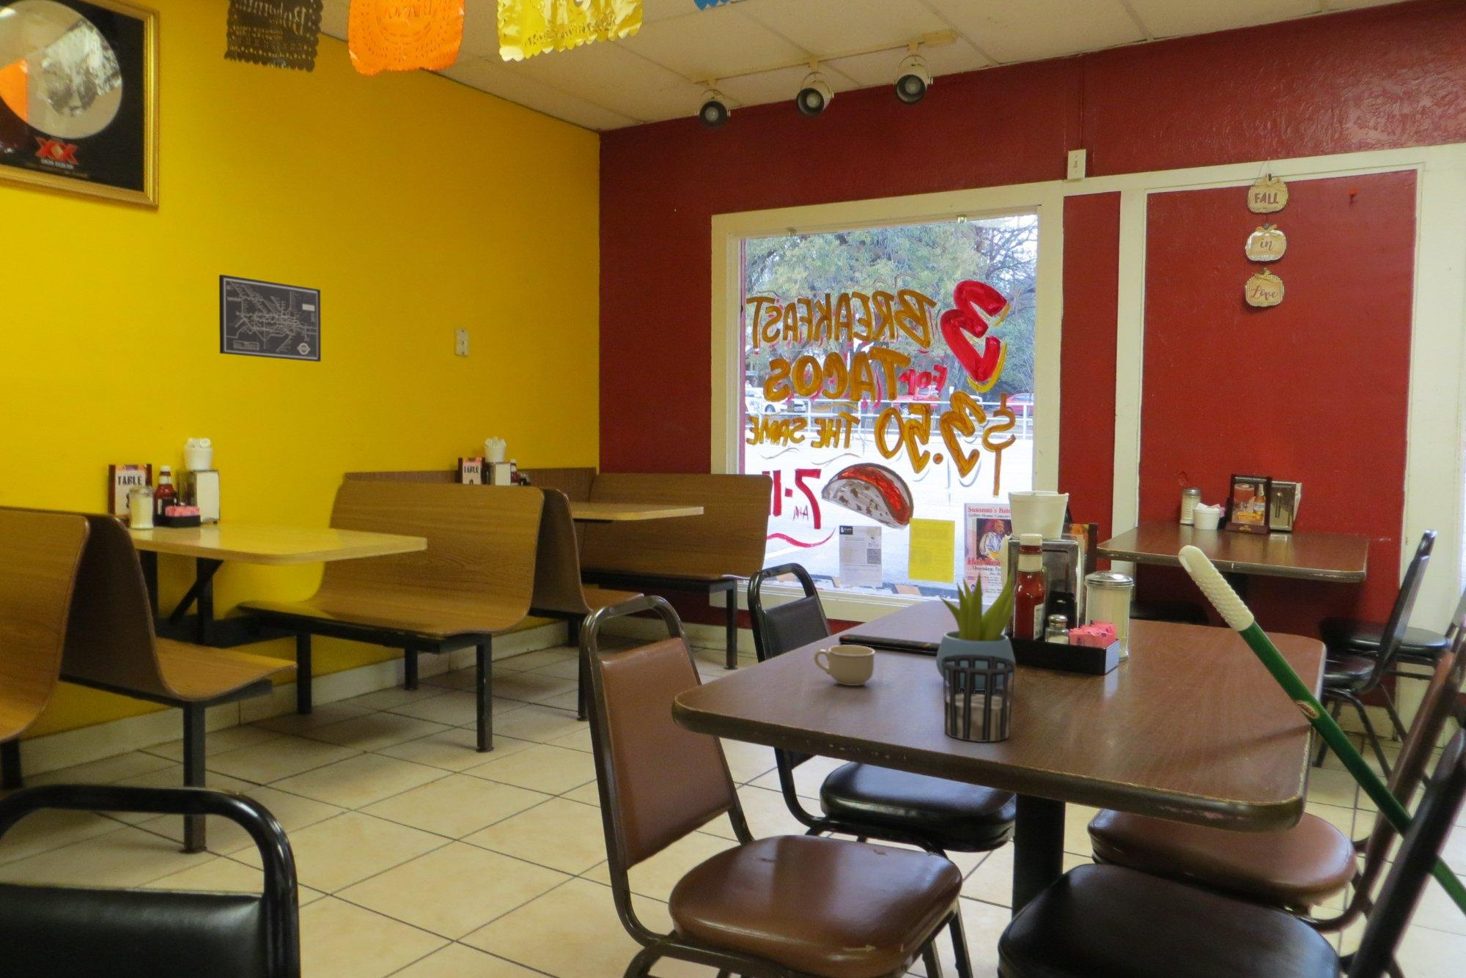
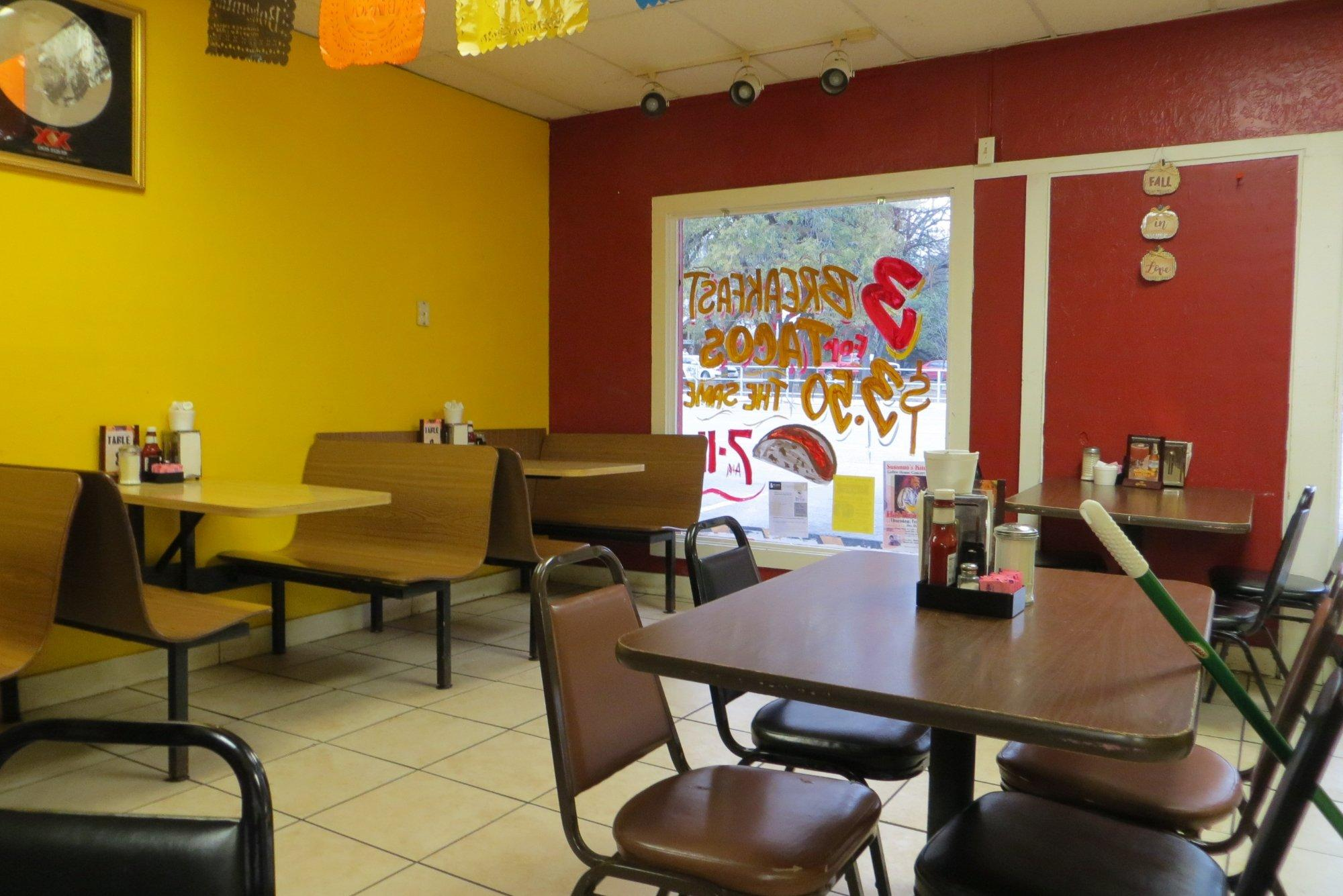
- cup (844, 665)
- remote control (897, 645)
- cup (977, 696)
- wall art (272, 320)
- succulent plant (977, 627)
